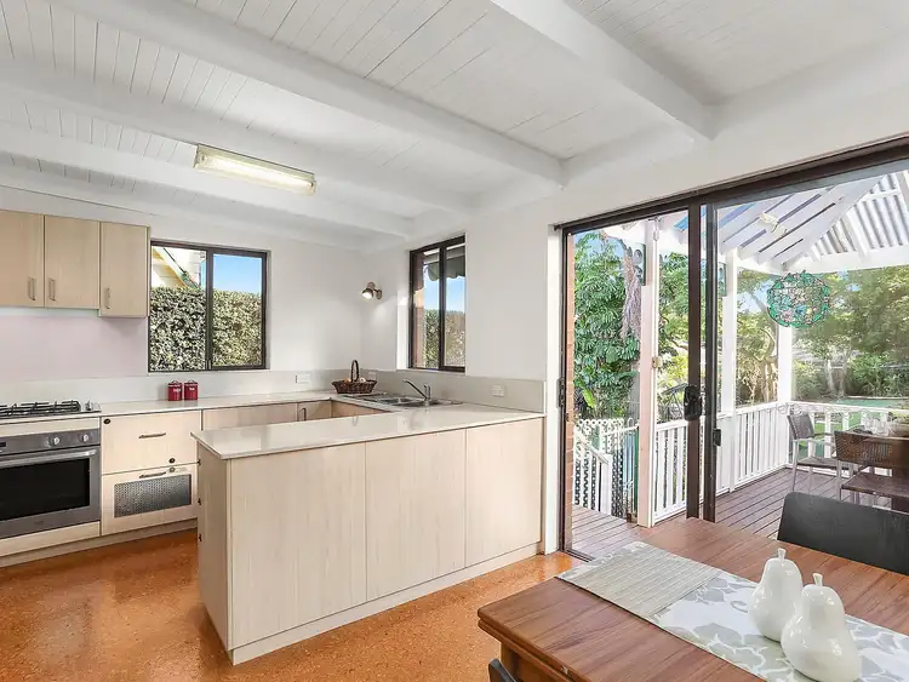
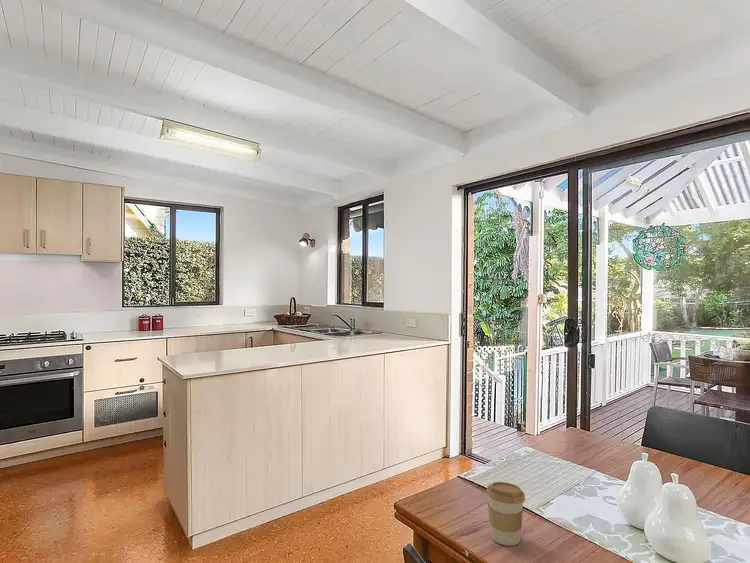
+ coffee cup (505, 511)
